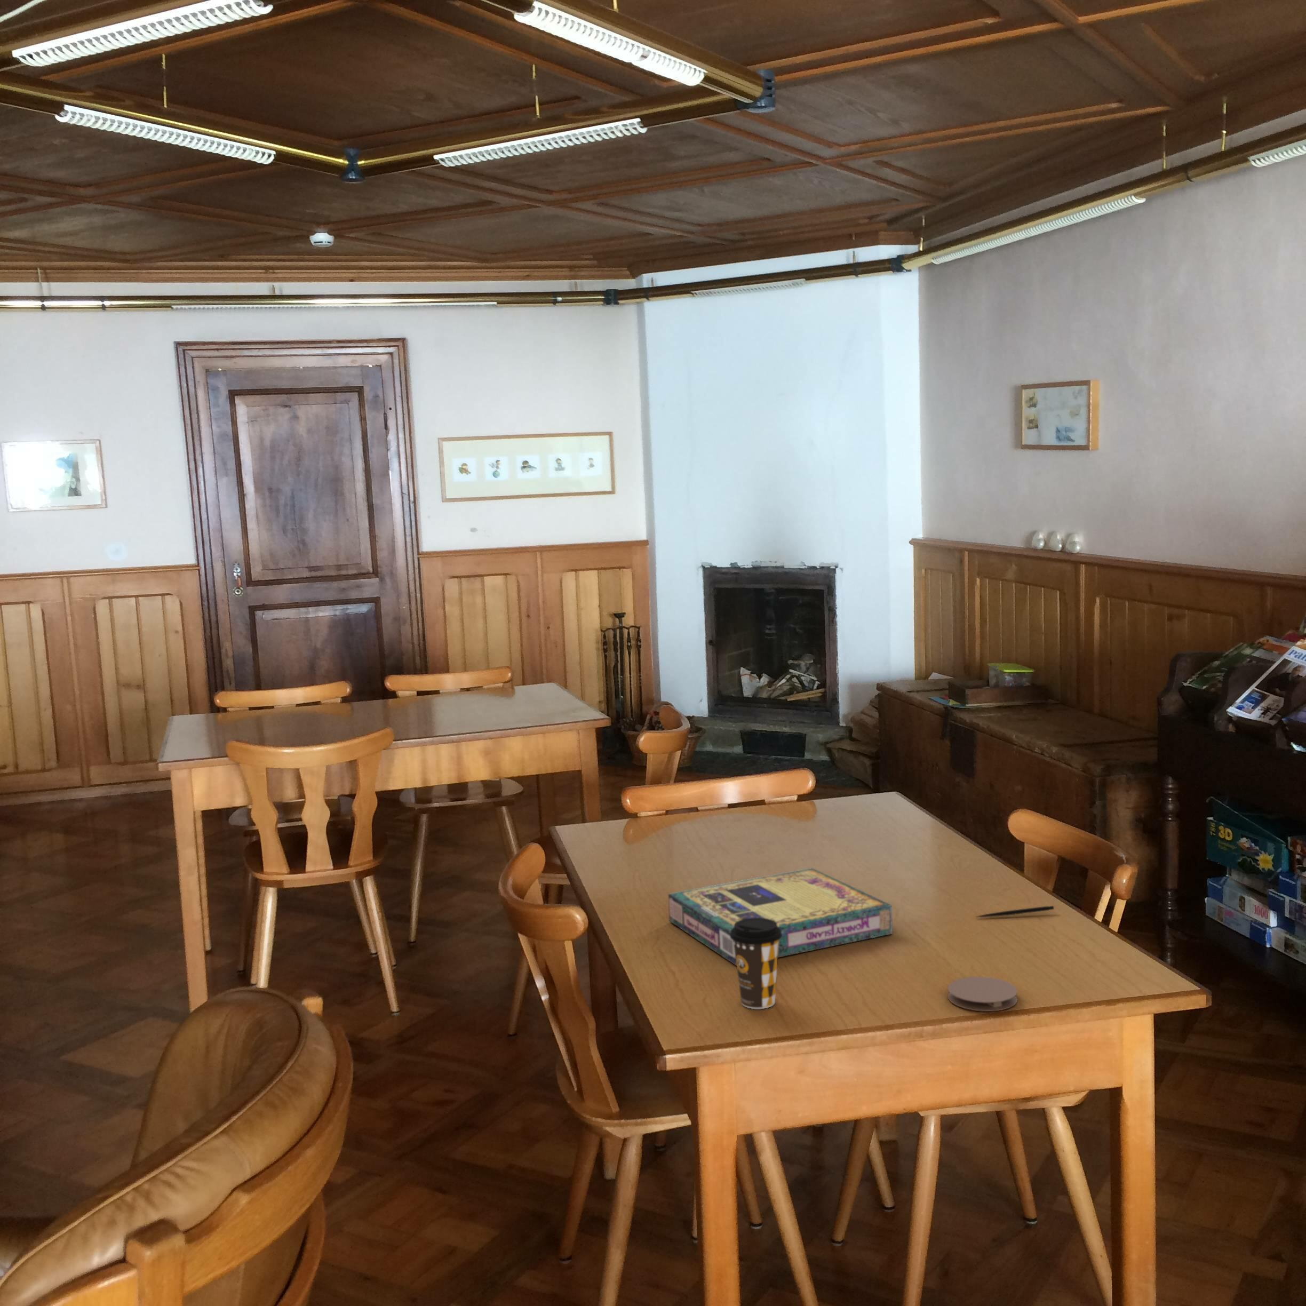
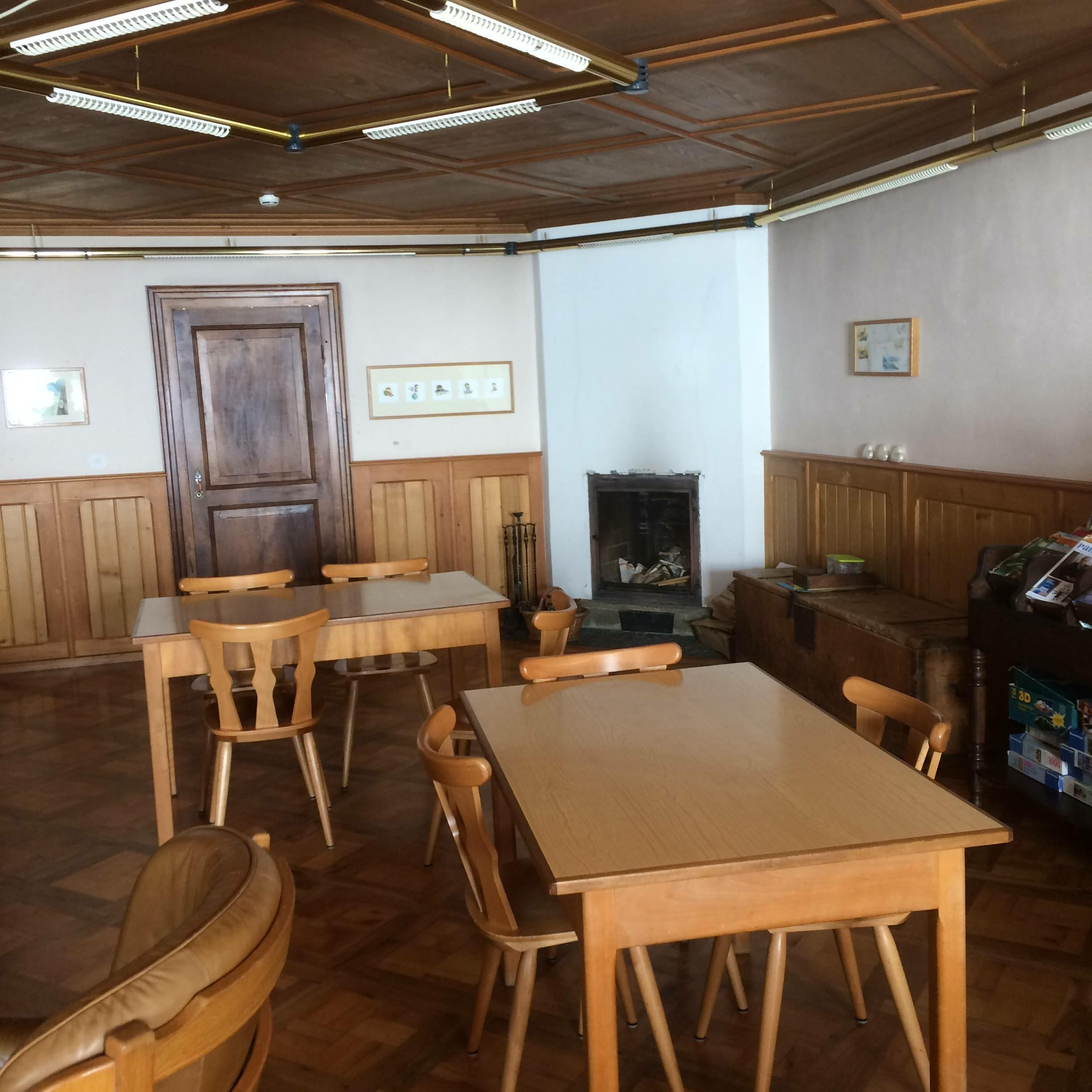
- video game box (777, 913)
- coaster (982, 994)
- coffee cup (757, 964)
- pen (1014, 911)
